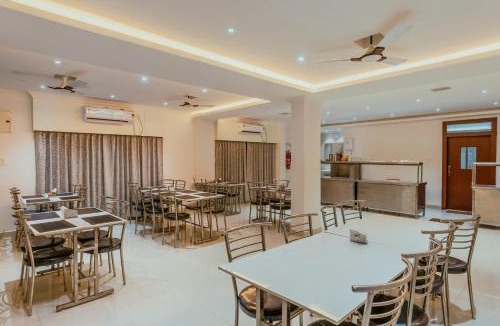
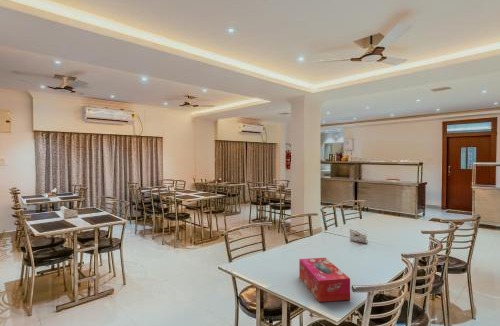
+ tissue box (322, 277)
